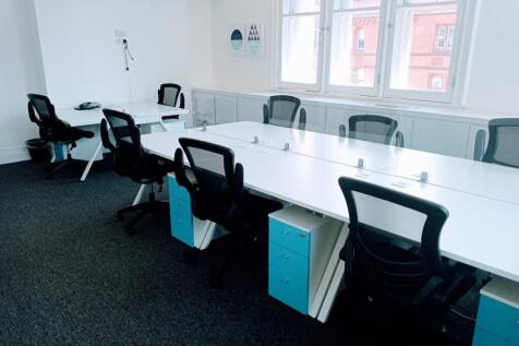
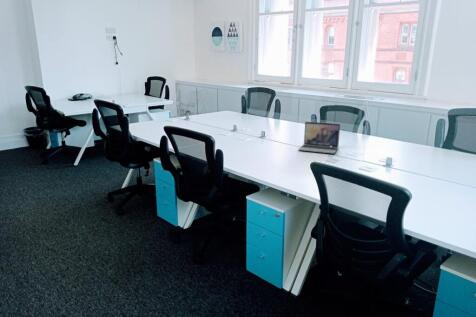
+ laptop (319, 137)
